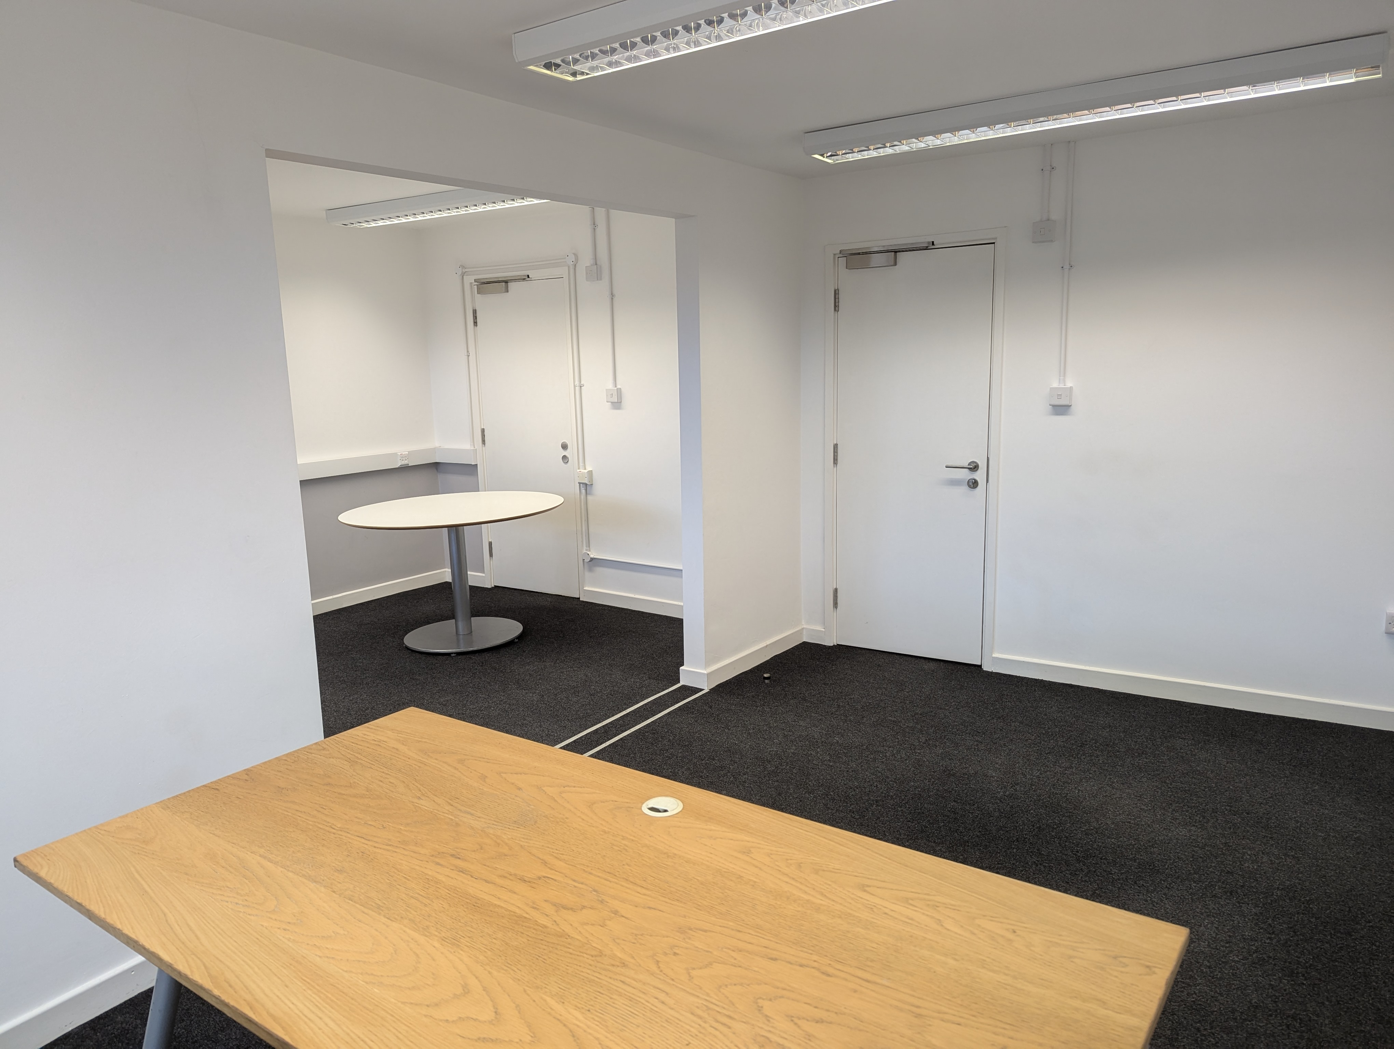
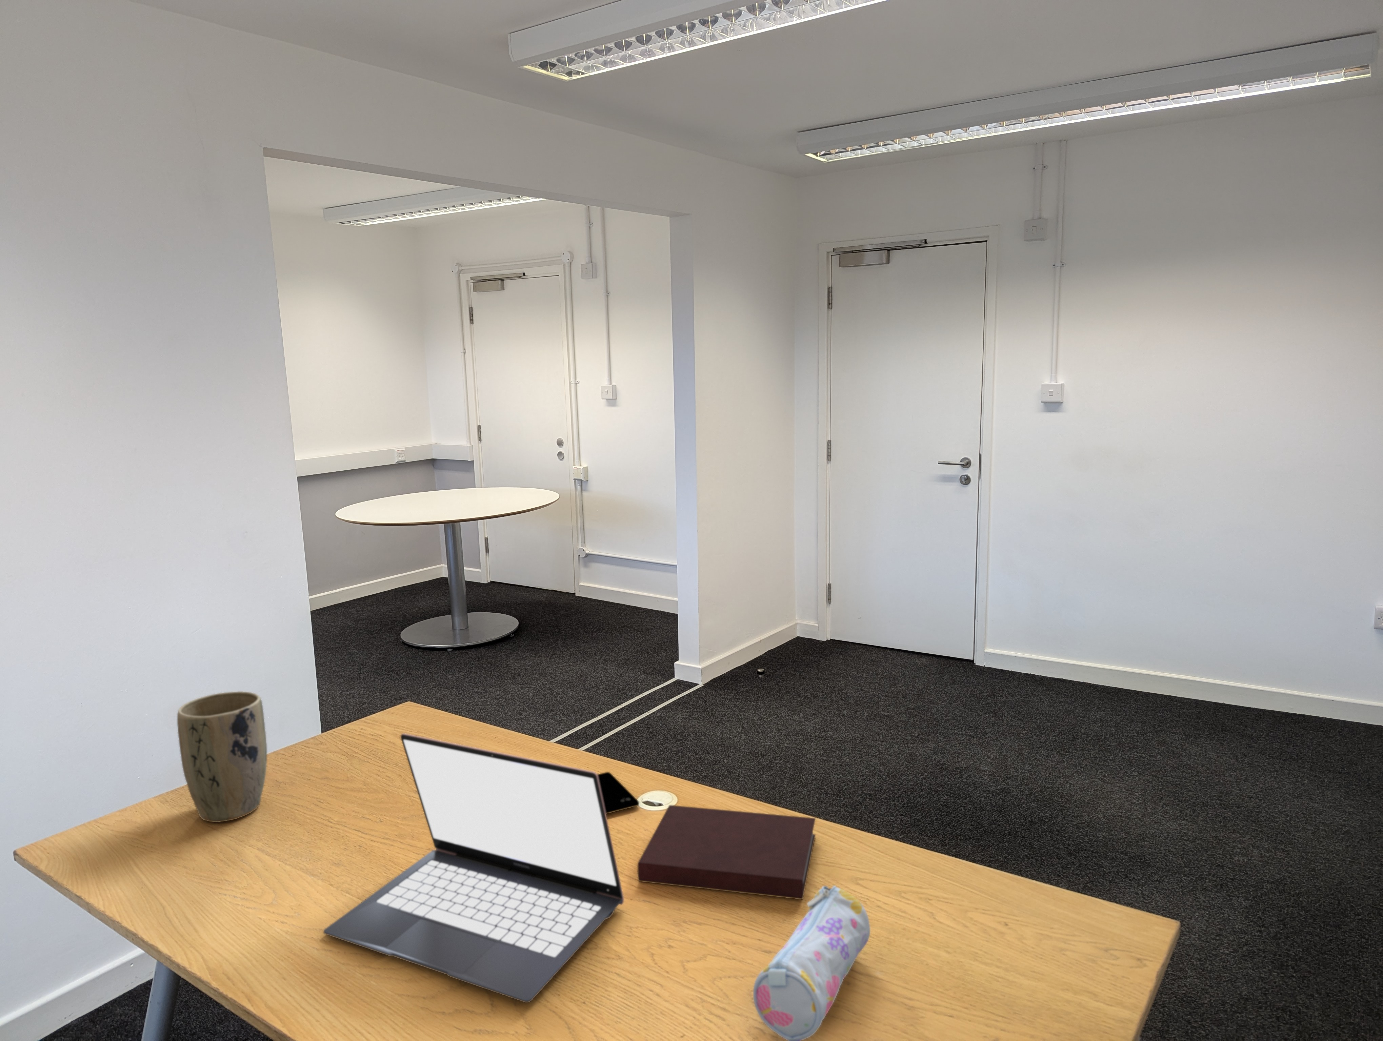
+ notebook (730, 849)
+ pencil case (814, 958)
+ smartphone (605, 793)
+ laptop (471, 845)
+ plant pot (225, 757)
